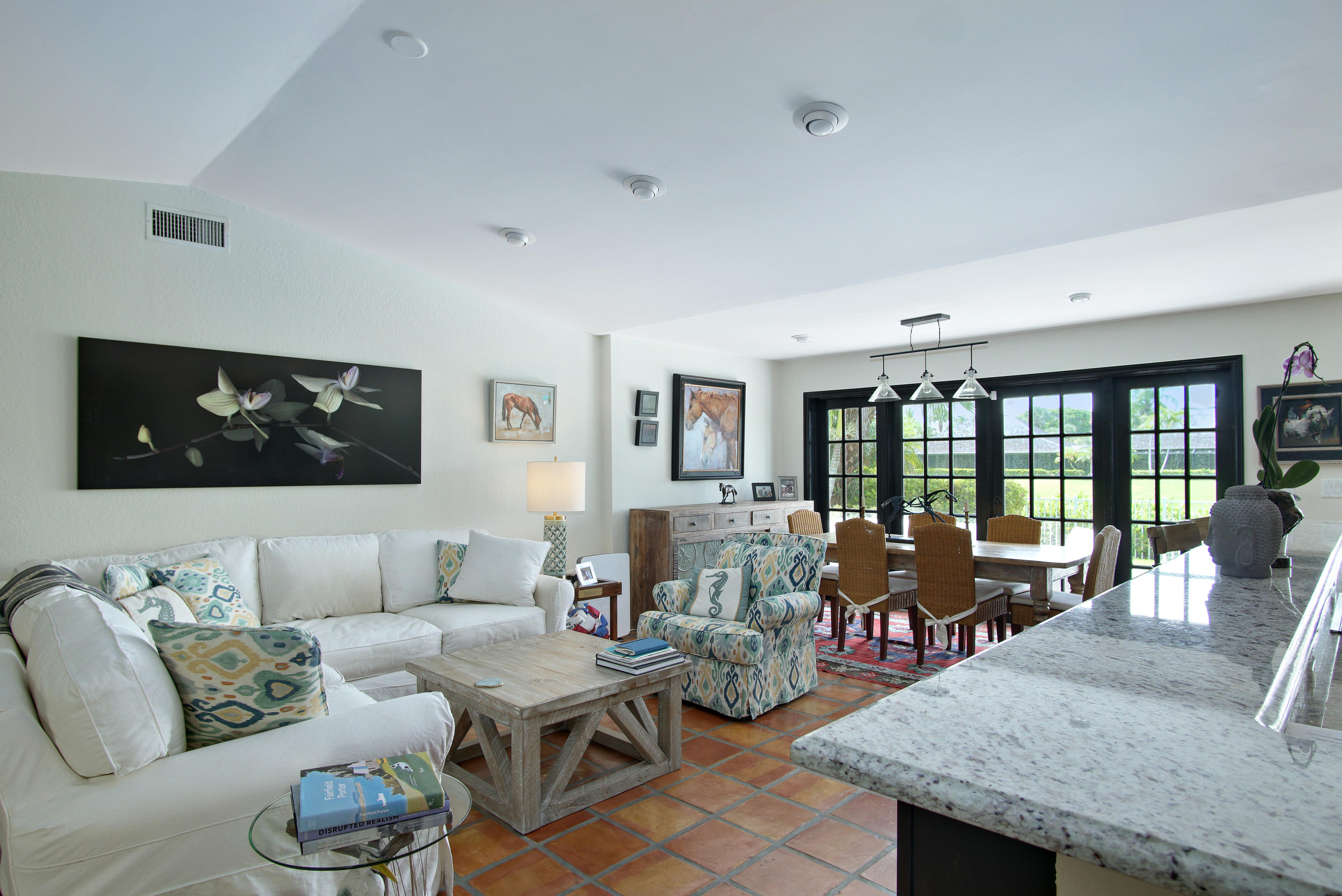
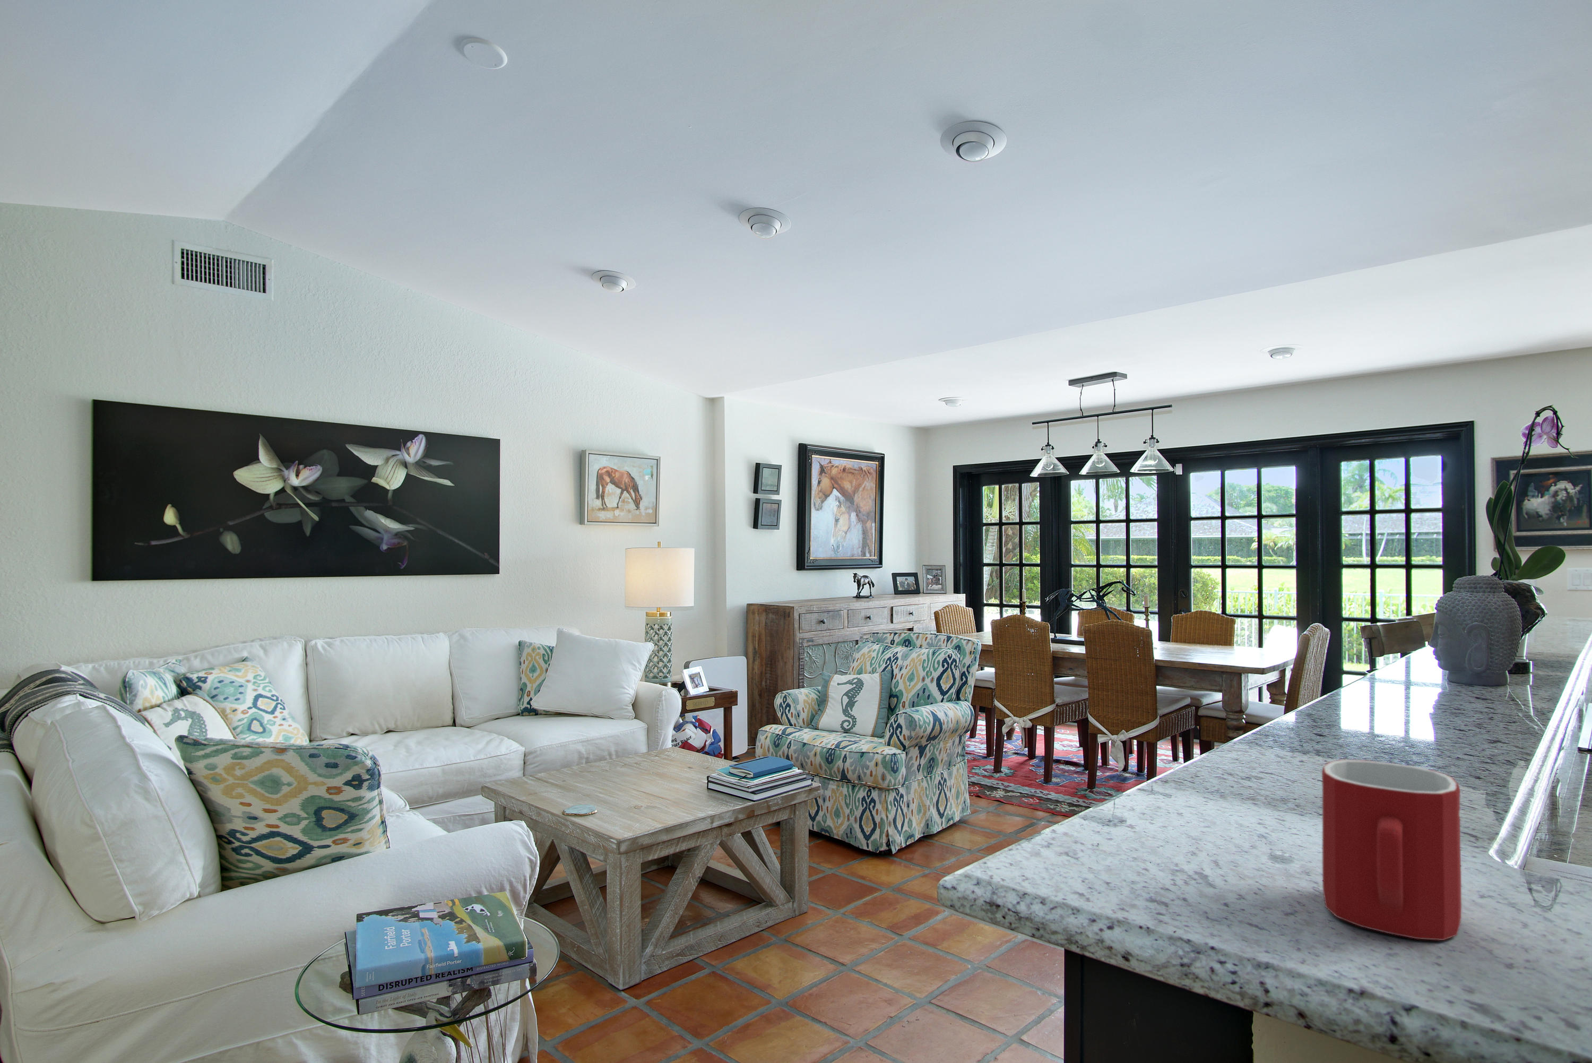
+ mug (1388, 851)
